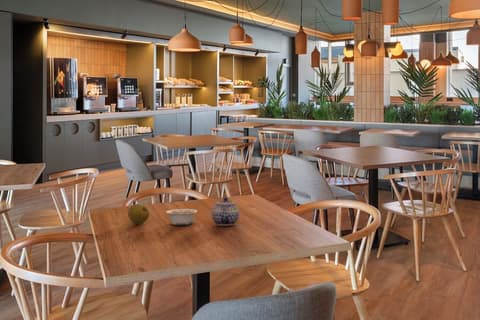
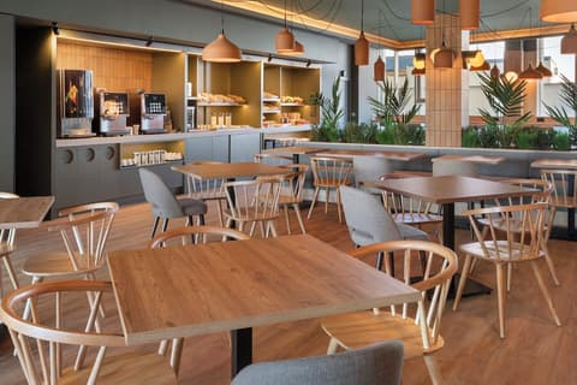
- teapot (225, 211)
- legume (181, 216)
- fruit (138, 213)
